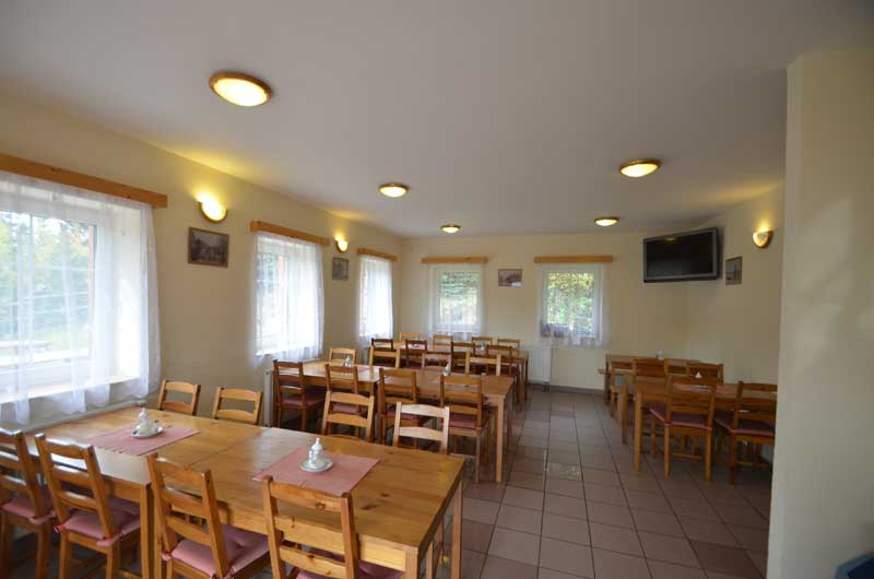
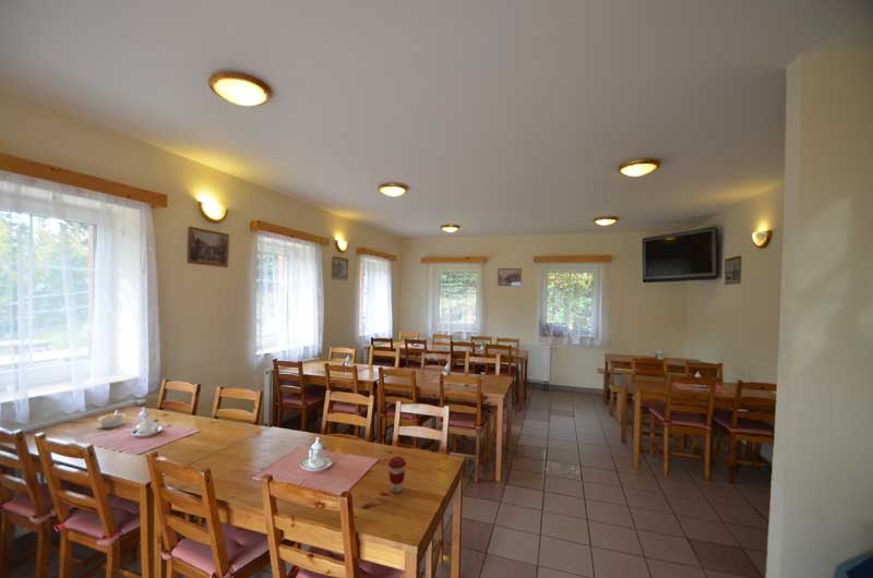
+ legume (111, 420)
+ coffee cup (396, 474)
